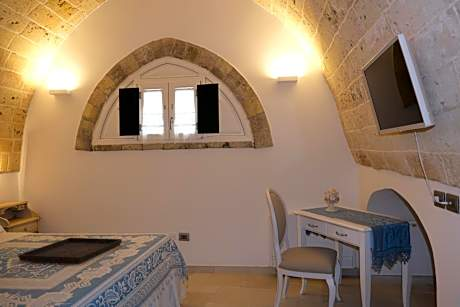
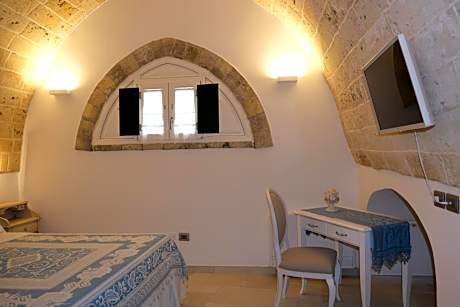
- serving tray (74, 249)
